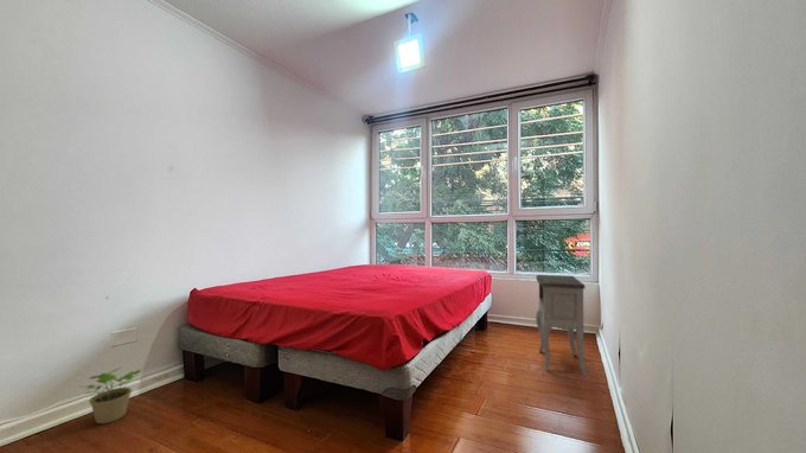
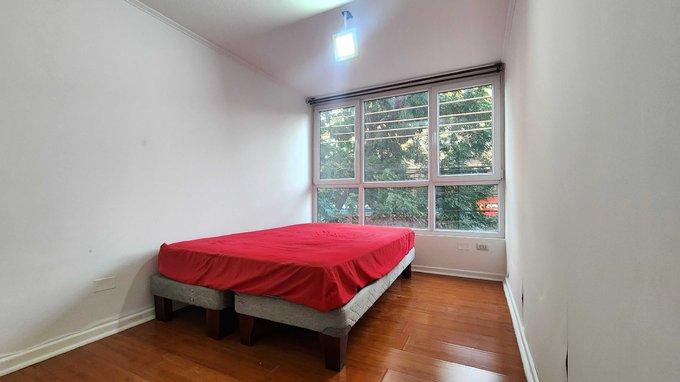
- potted plant (107, 391)
- nightstand (558, 320)
